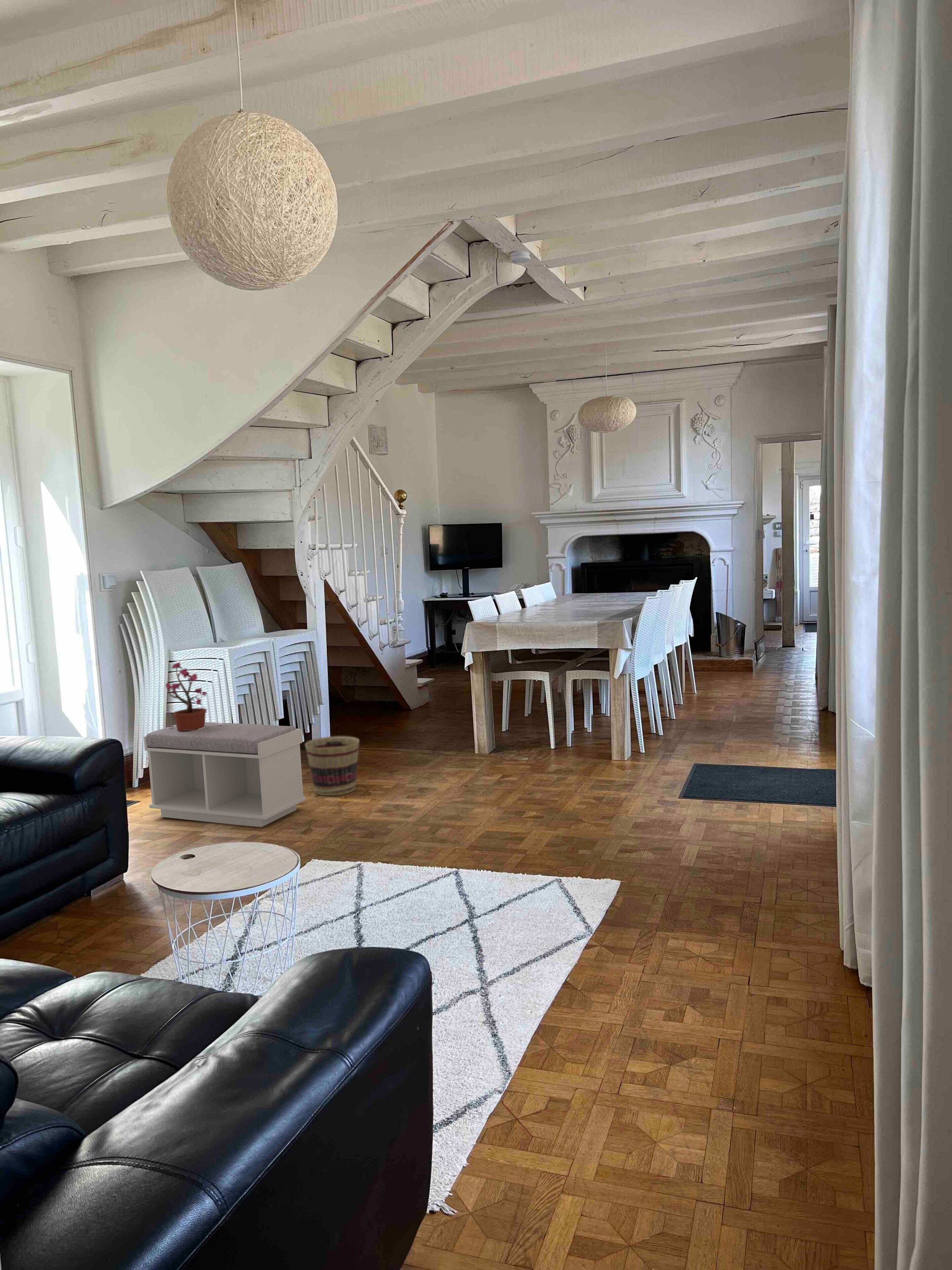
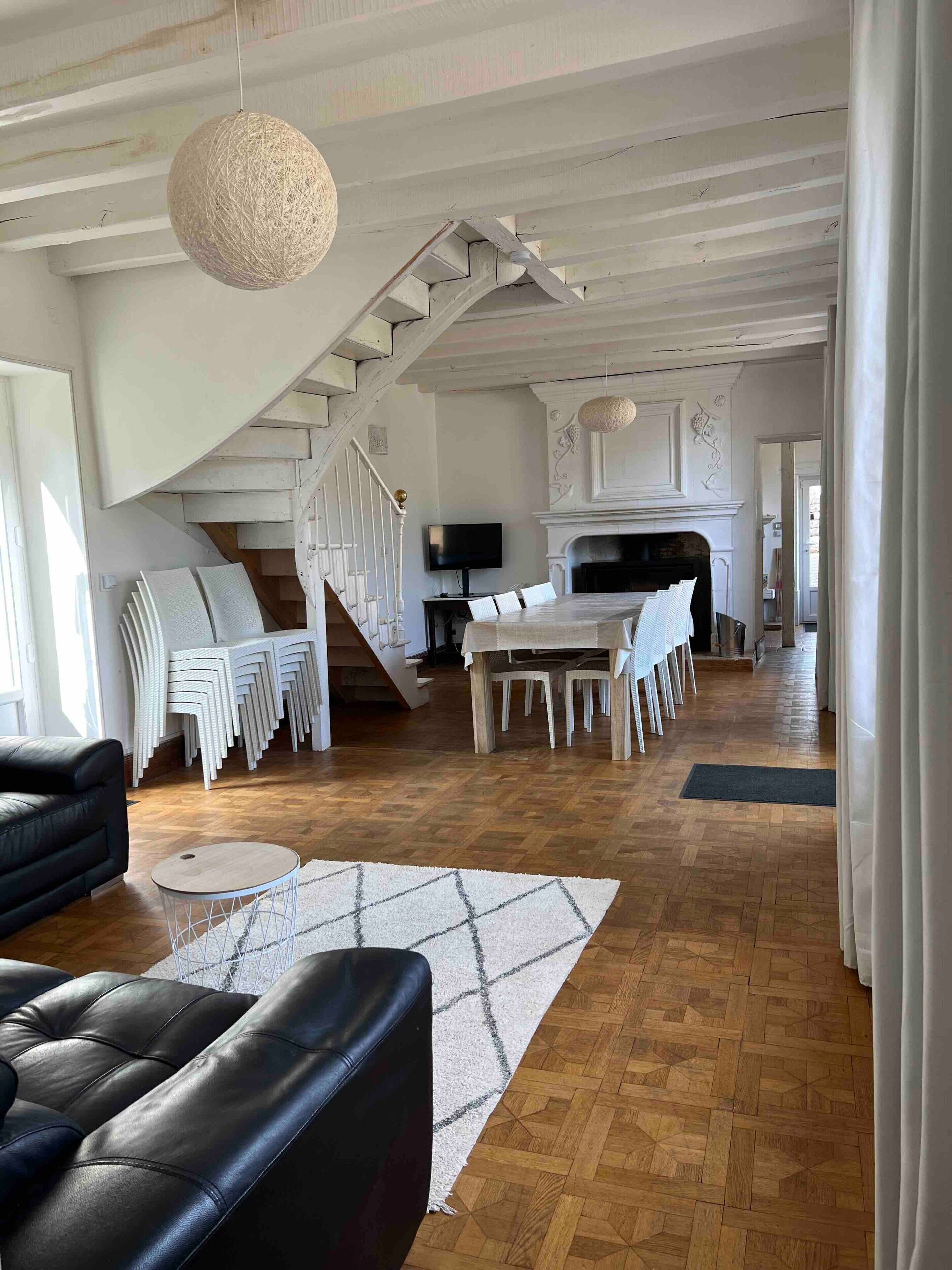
- potted plant (192, 697)
- bench (224, 771)
- basket (334, 766)
